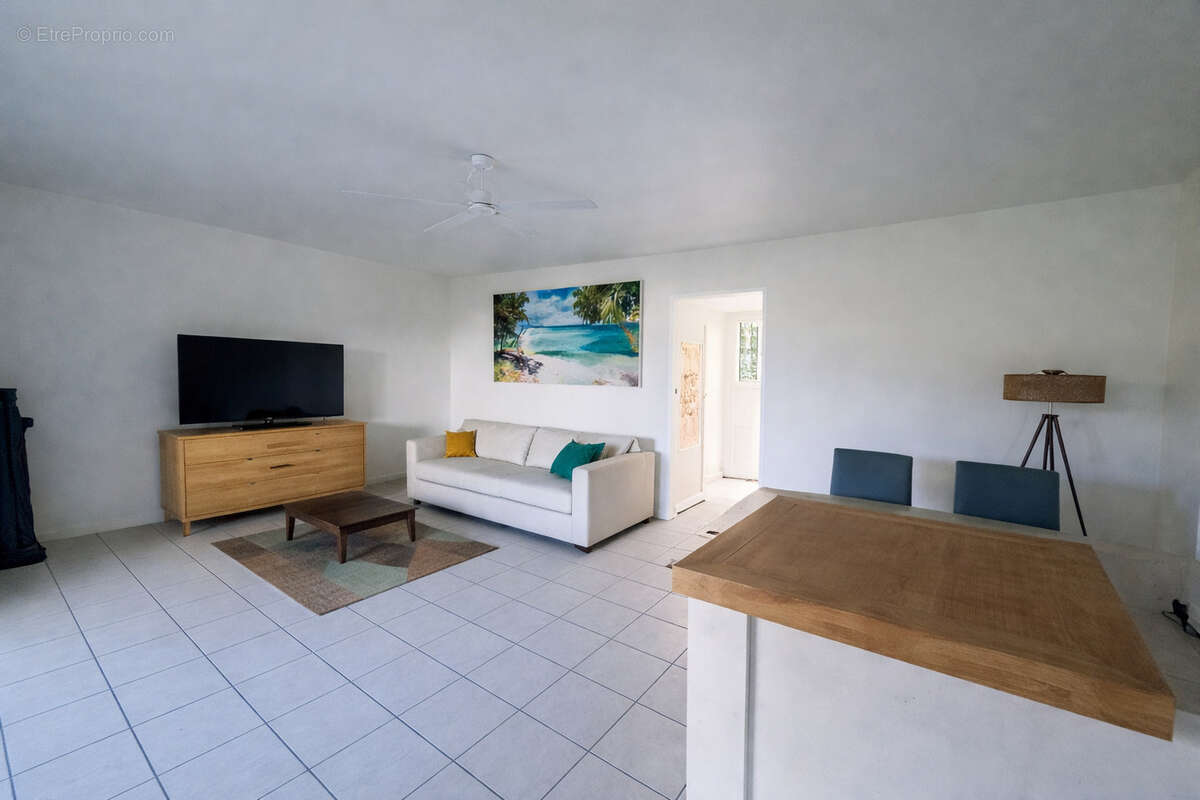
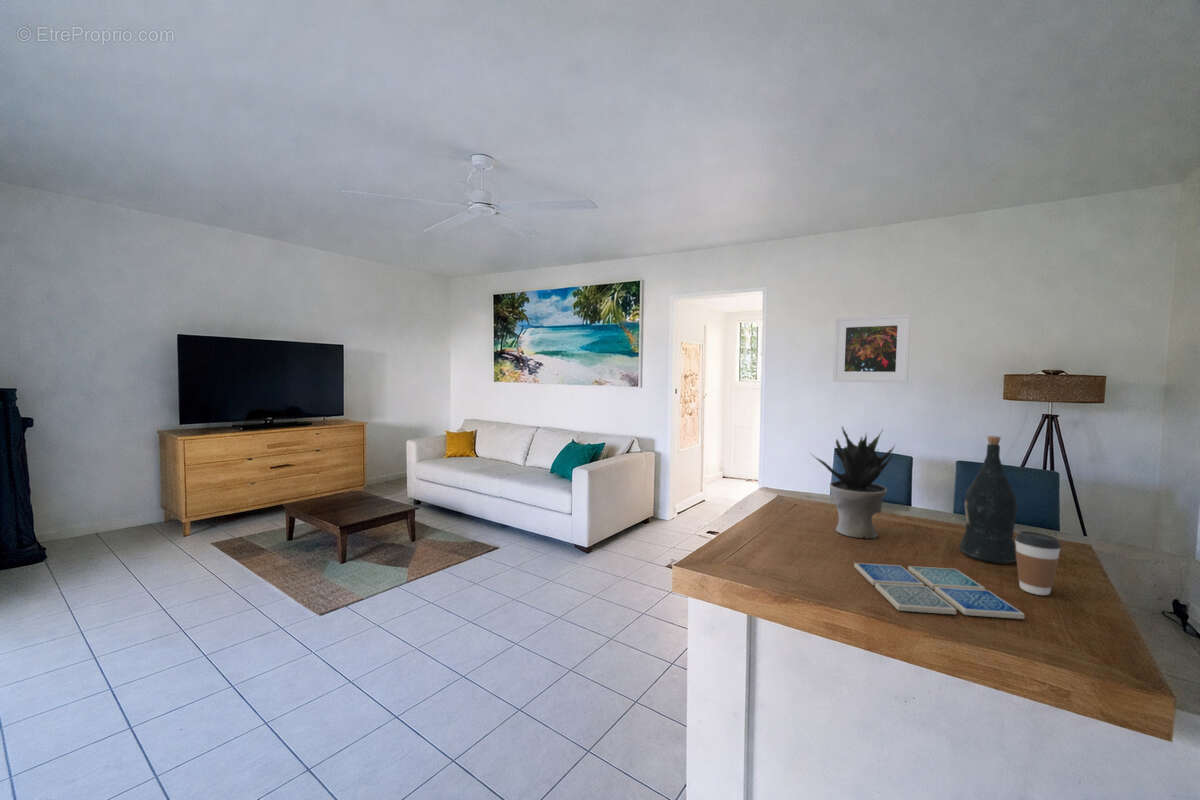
+ wine bottle (990, 496)
+ drink coaster (929, 588)
+ coffee cup (1036, 562)
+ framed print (870, 349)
+ potted plant (862, 480)
